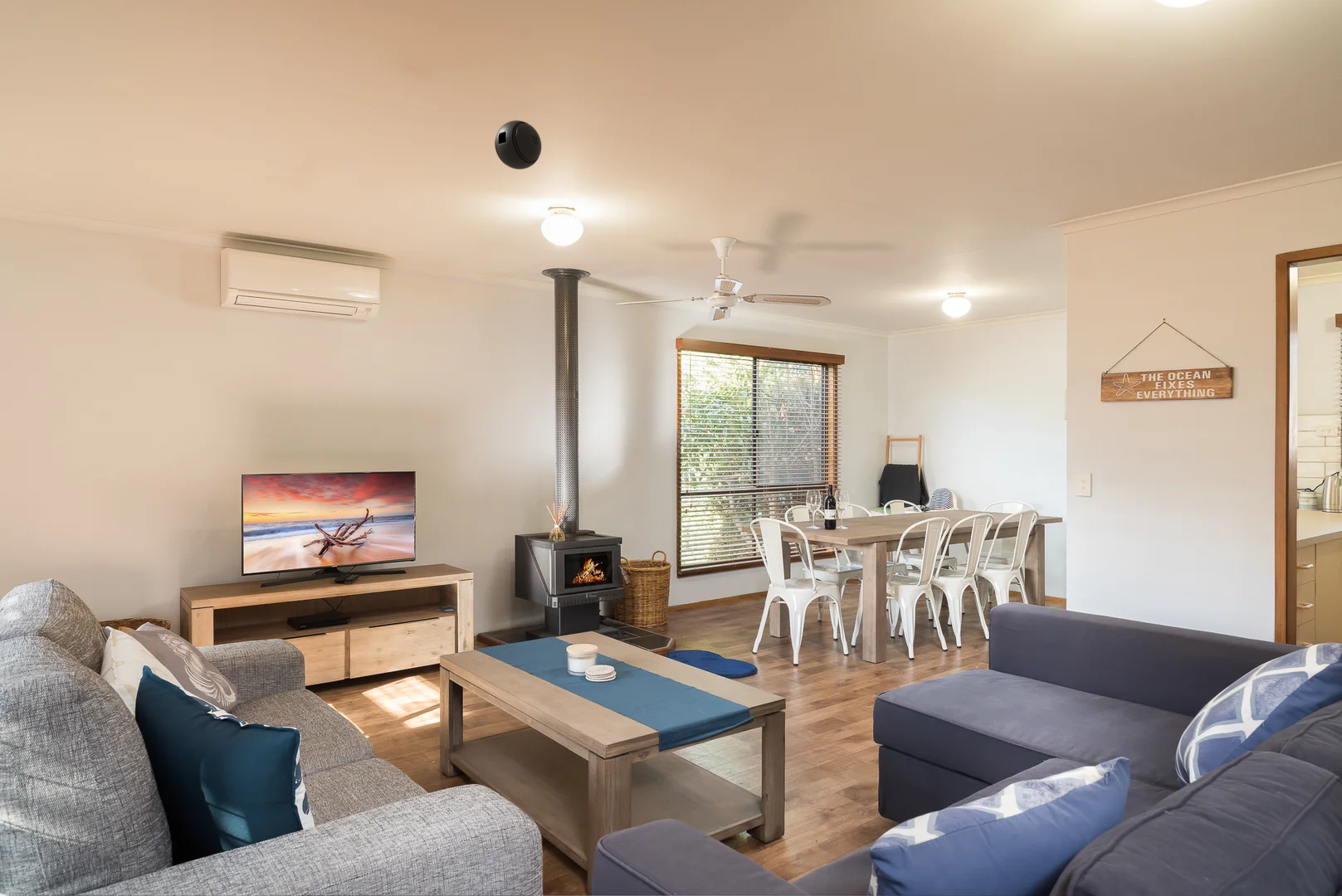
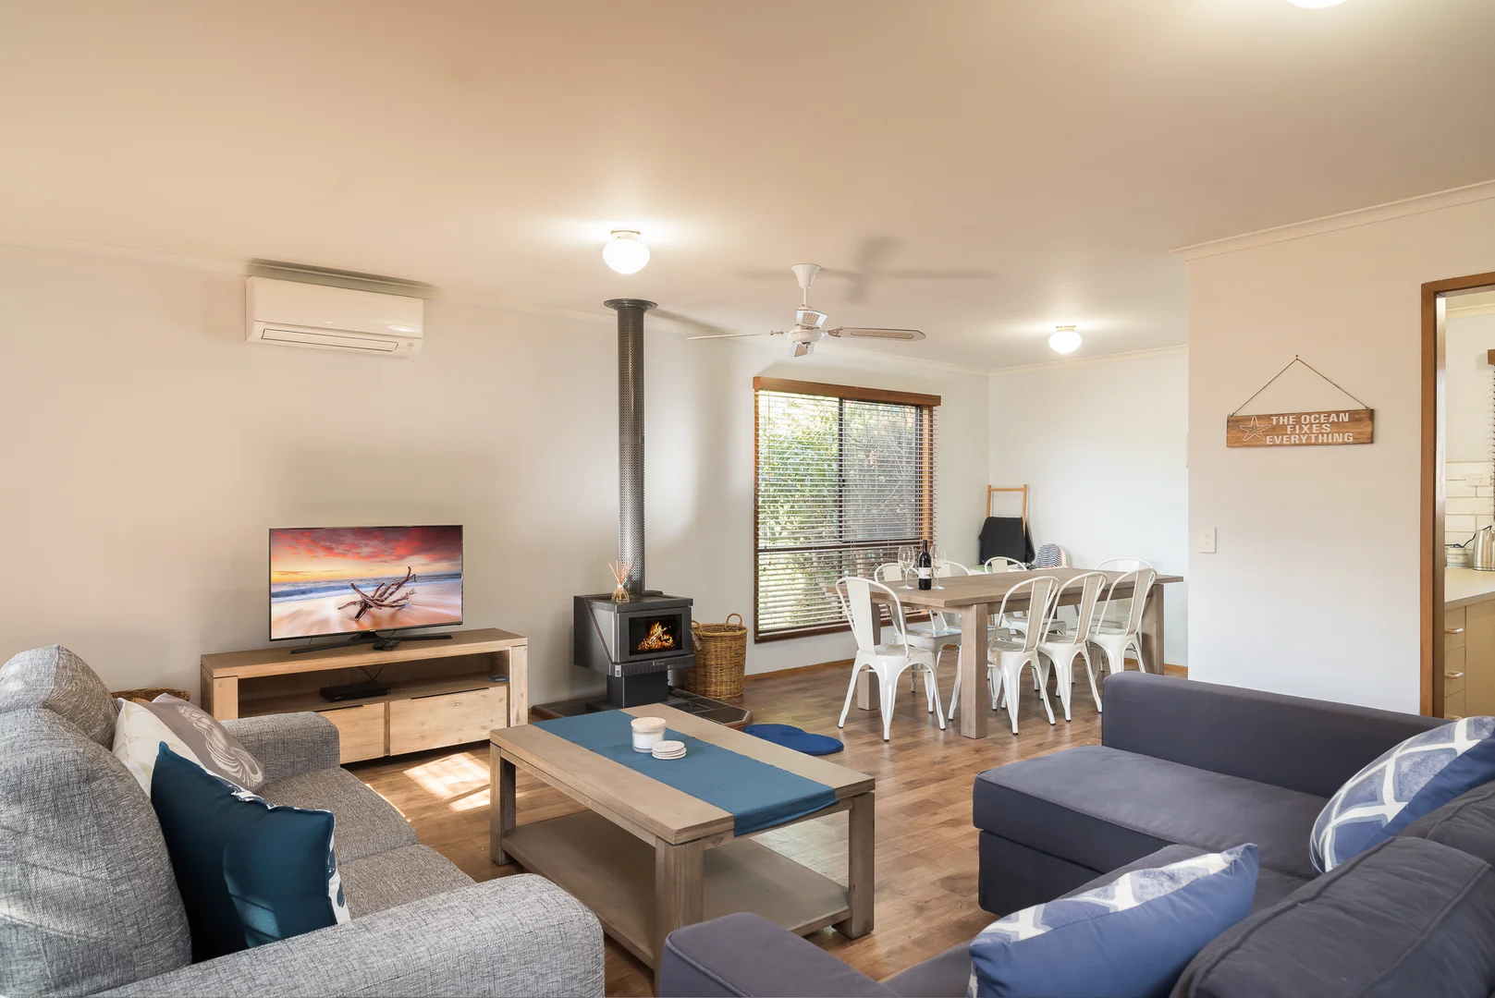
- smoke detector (518, 144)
